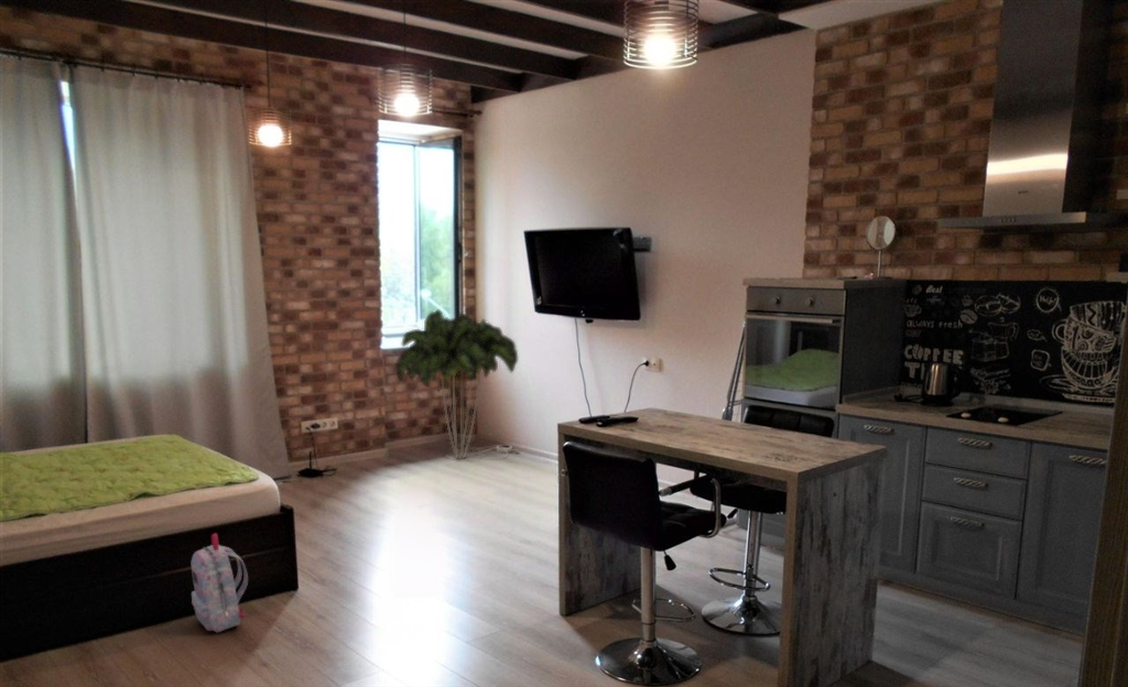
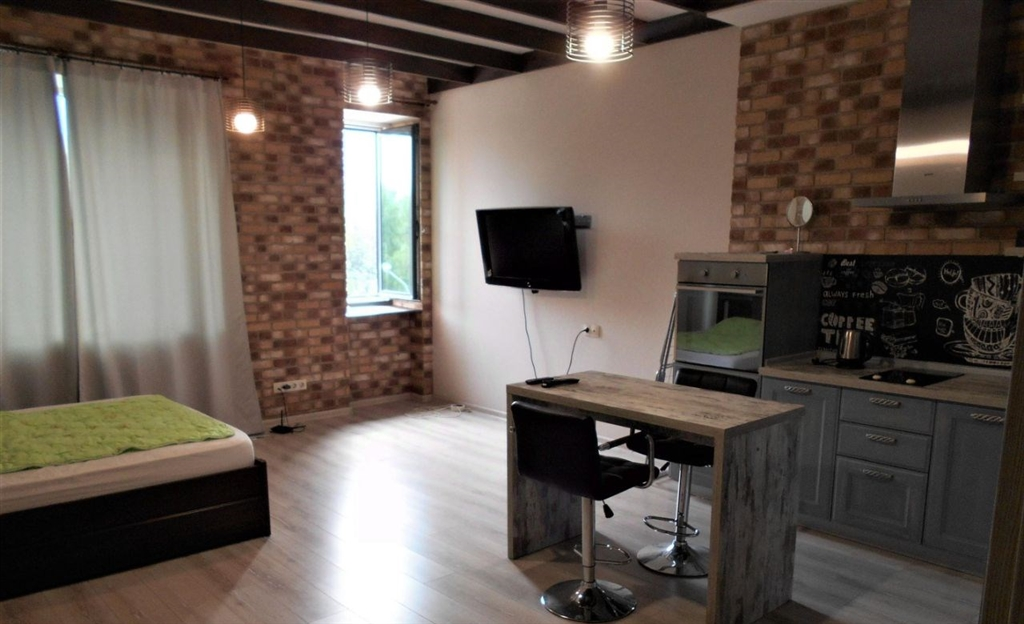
- backpack (219, 578)
- indoor plant (460, 384)
